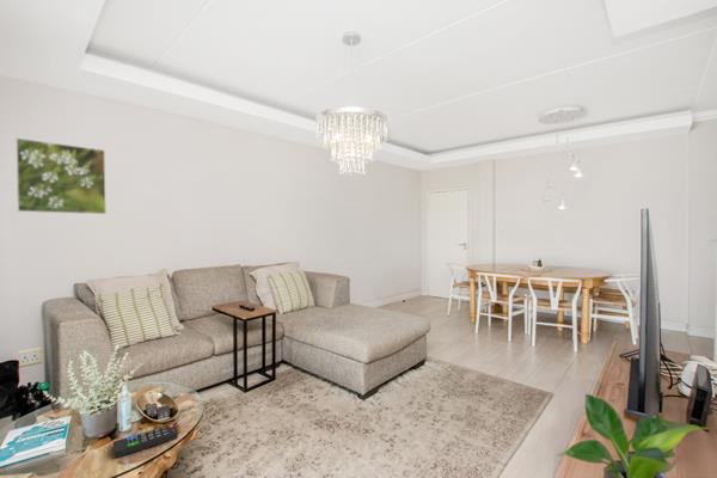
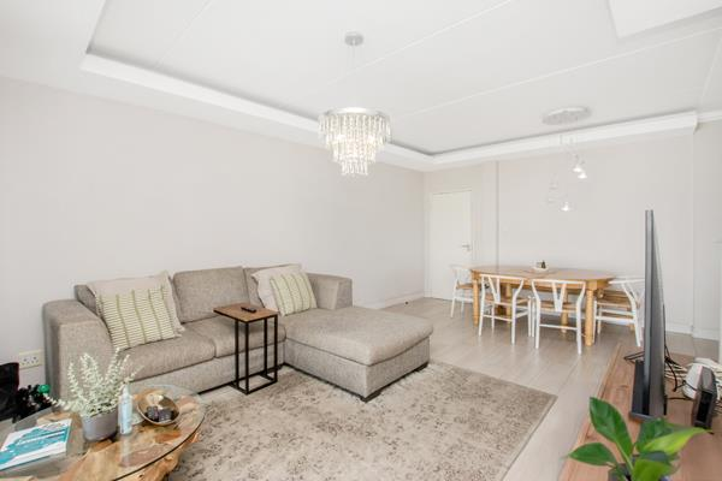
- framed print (63, 178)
- remote control (146, 439)
